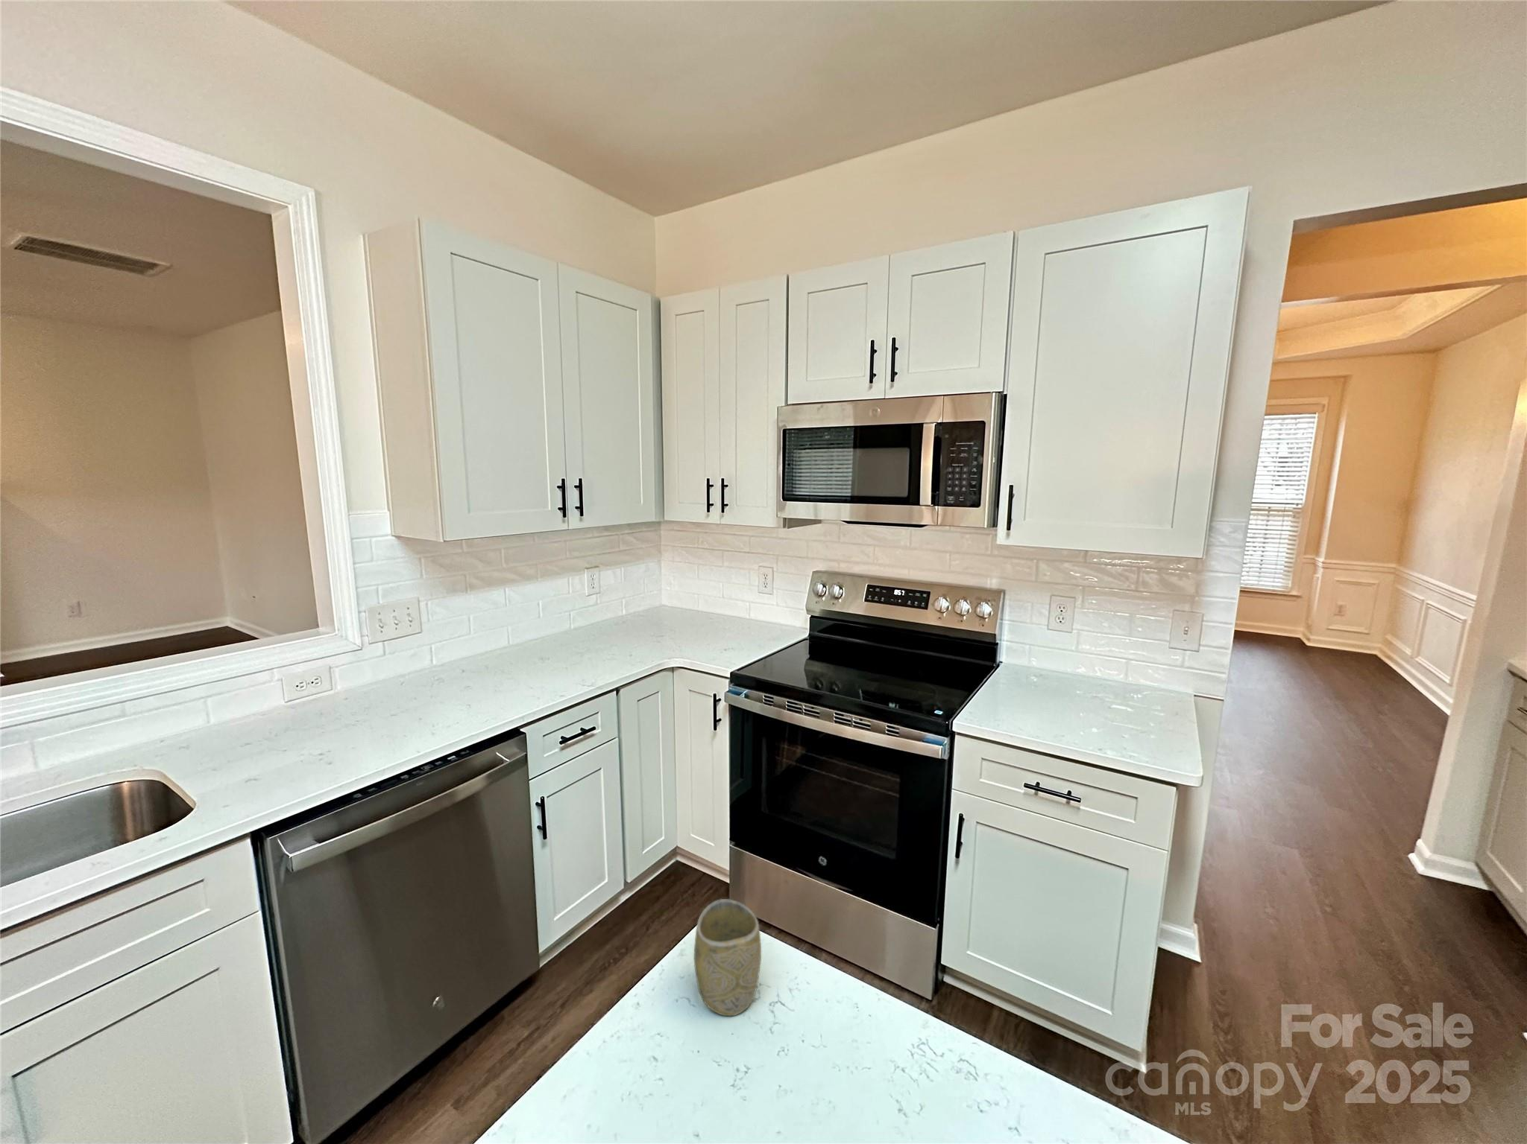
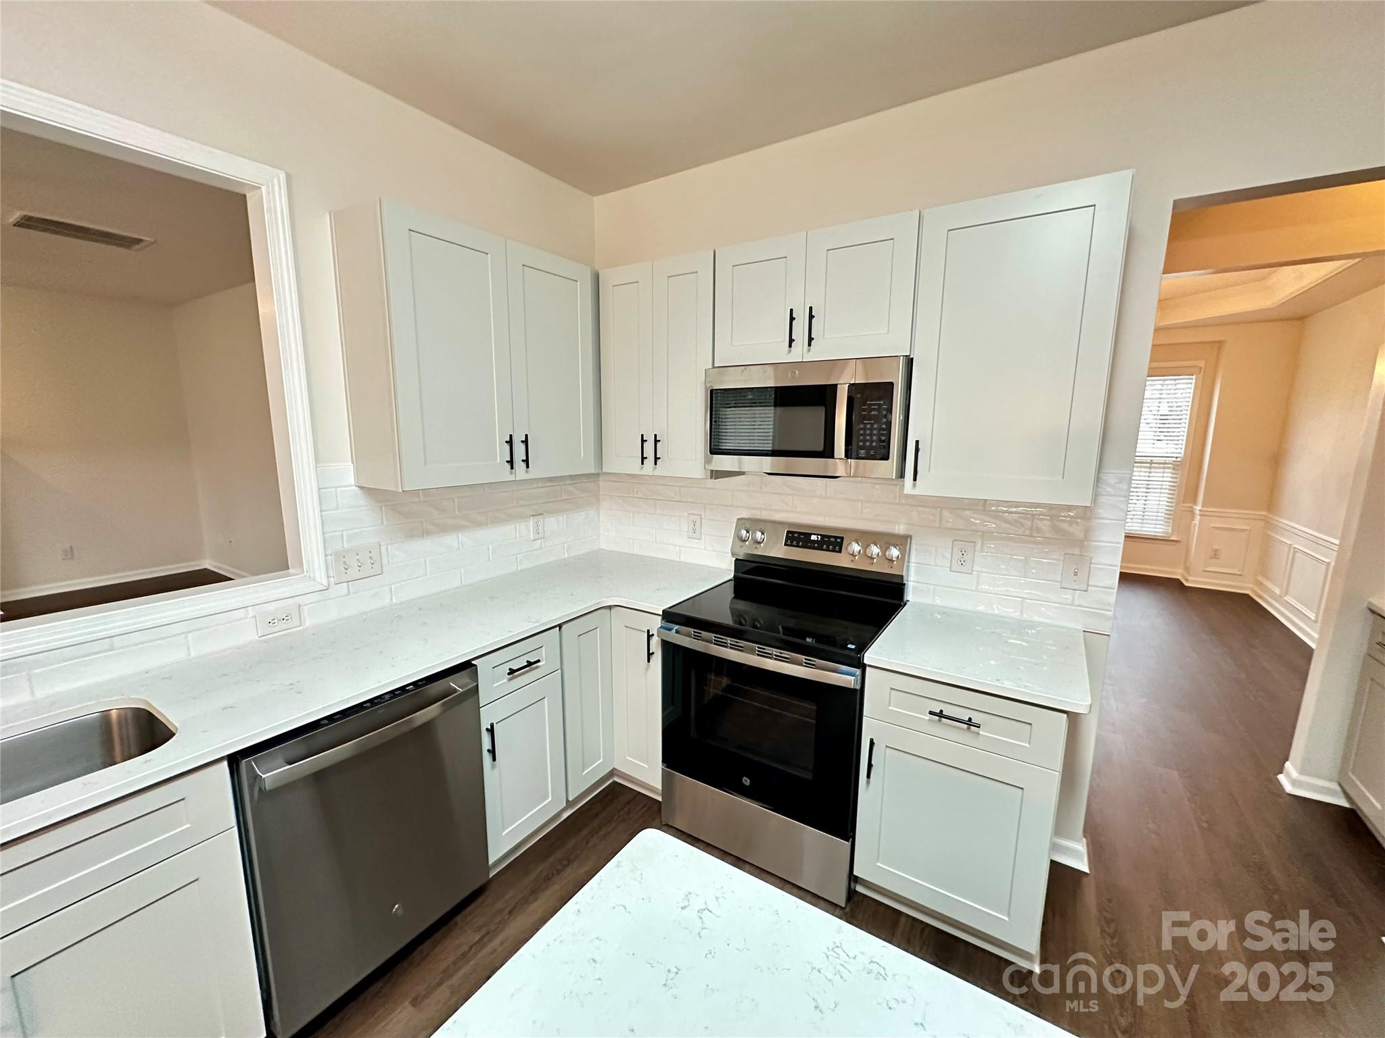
- cup (727, 957)
